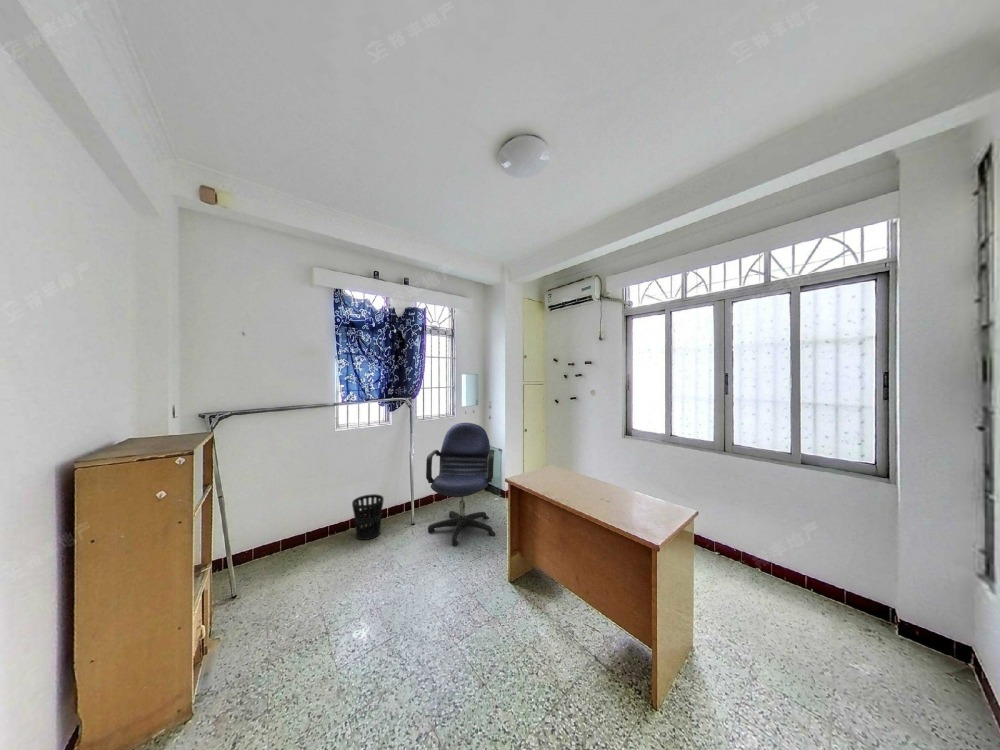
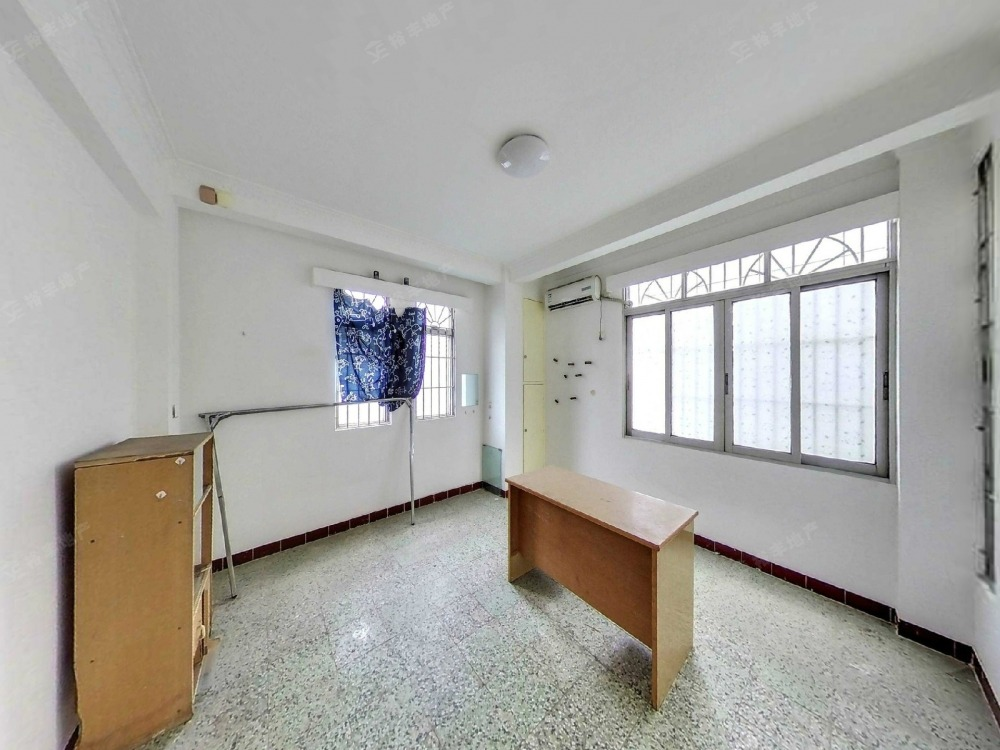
- wastebasket (368, 516)
- office chair (463, 477)
